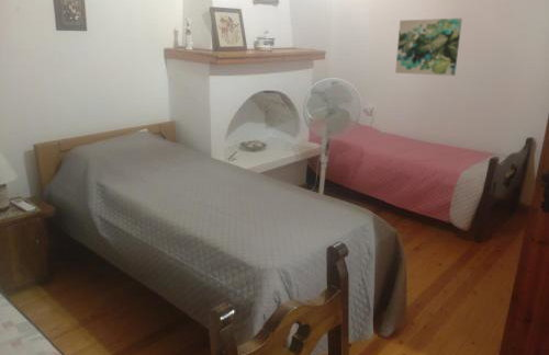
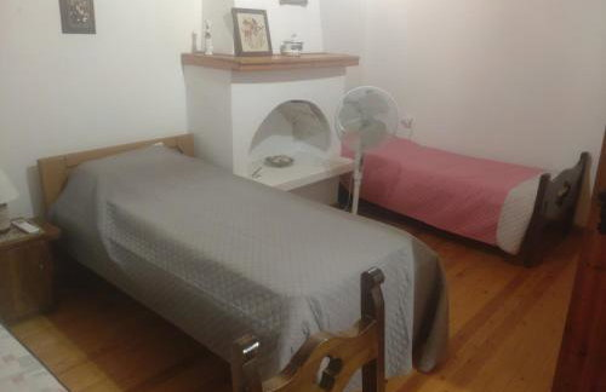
- wall art (426, 47)
